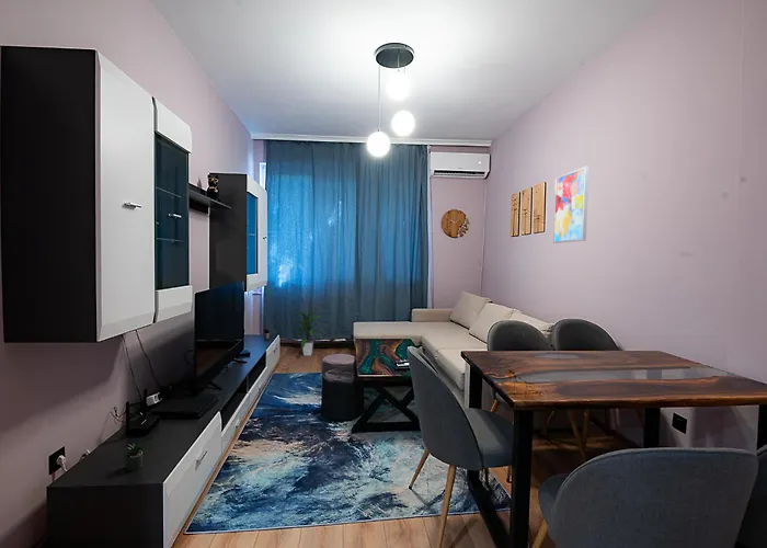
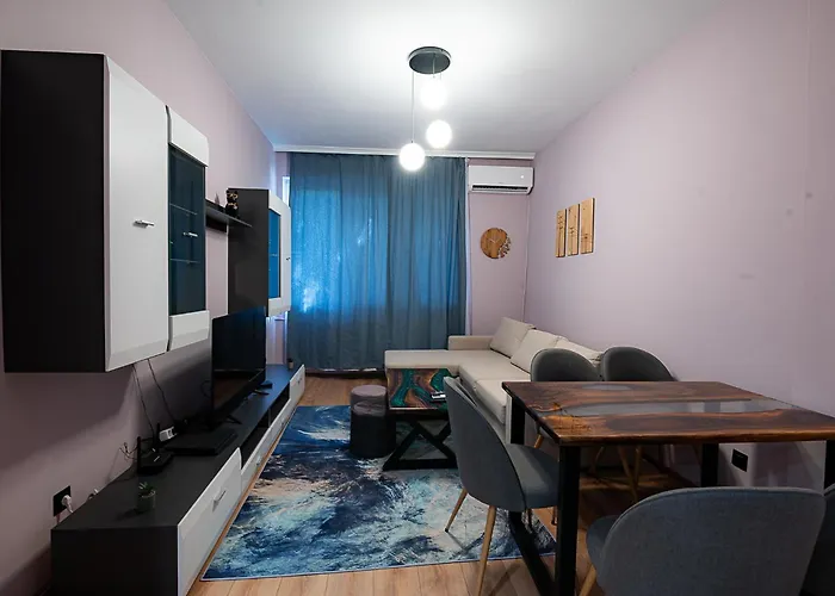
- indoor plant (306, 331)
- wall art (569, 207)
